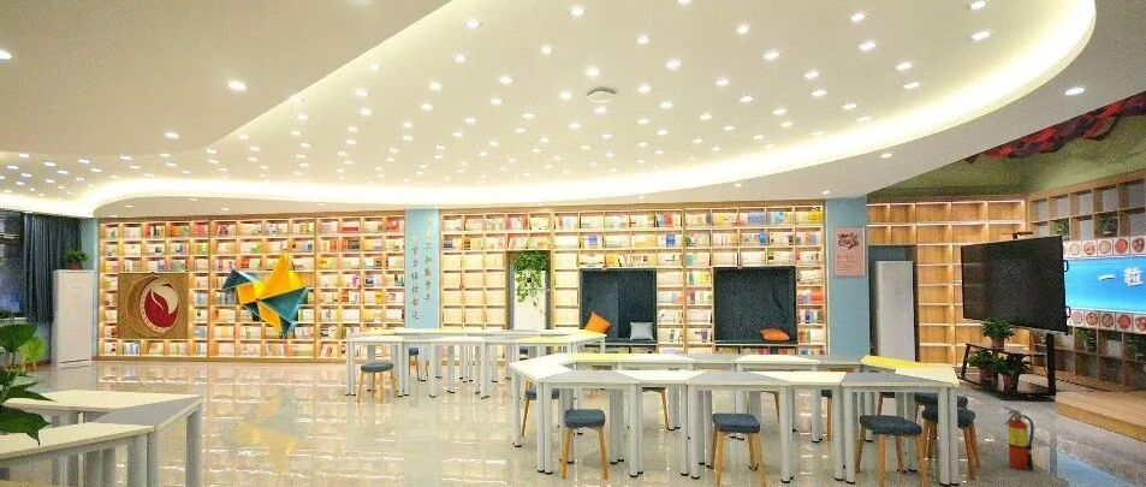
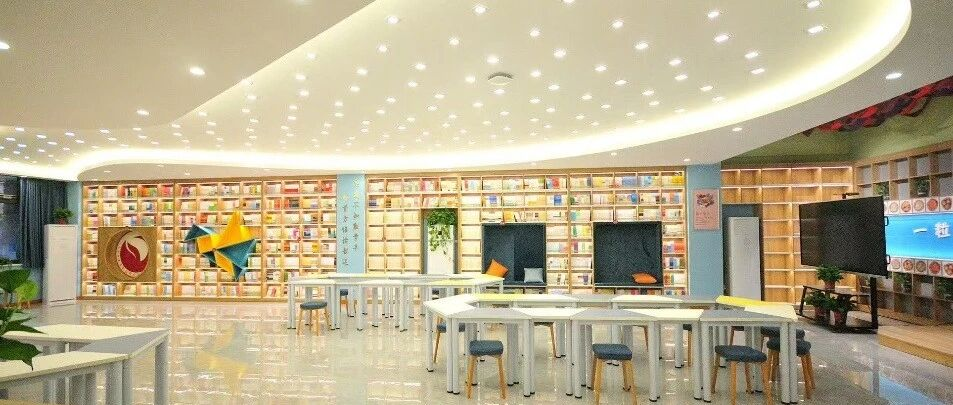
- fire extinguisher (1019, 436)
